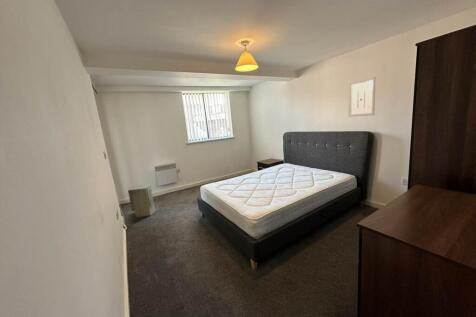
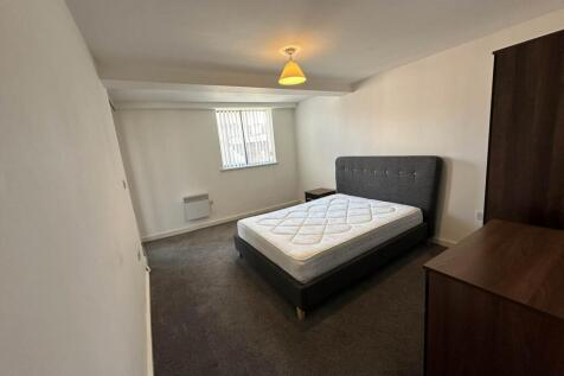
- air purifier (142, 200)
- wall art (361, 98)
